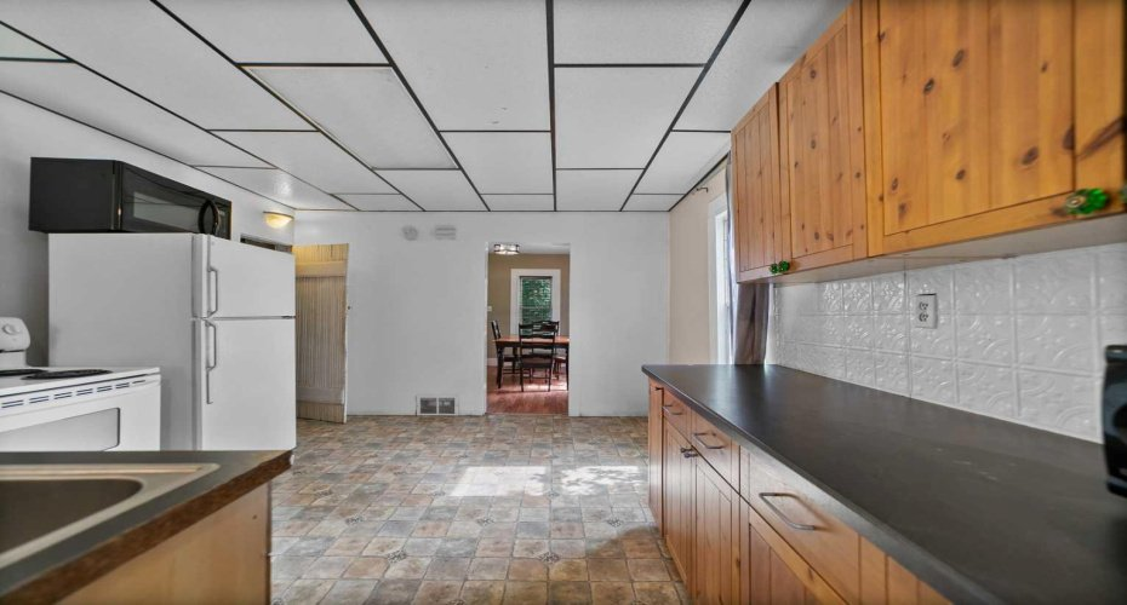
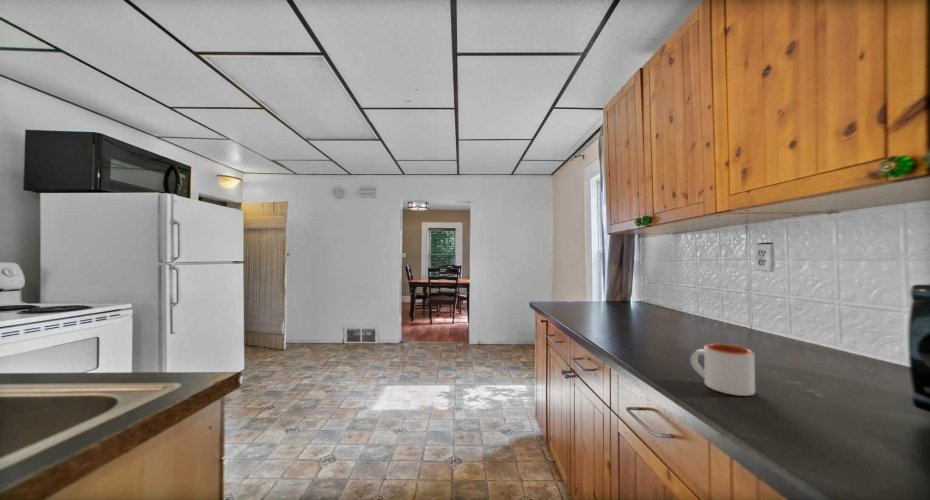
+ mug (721, 366)
